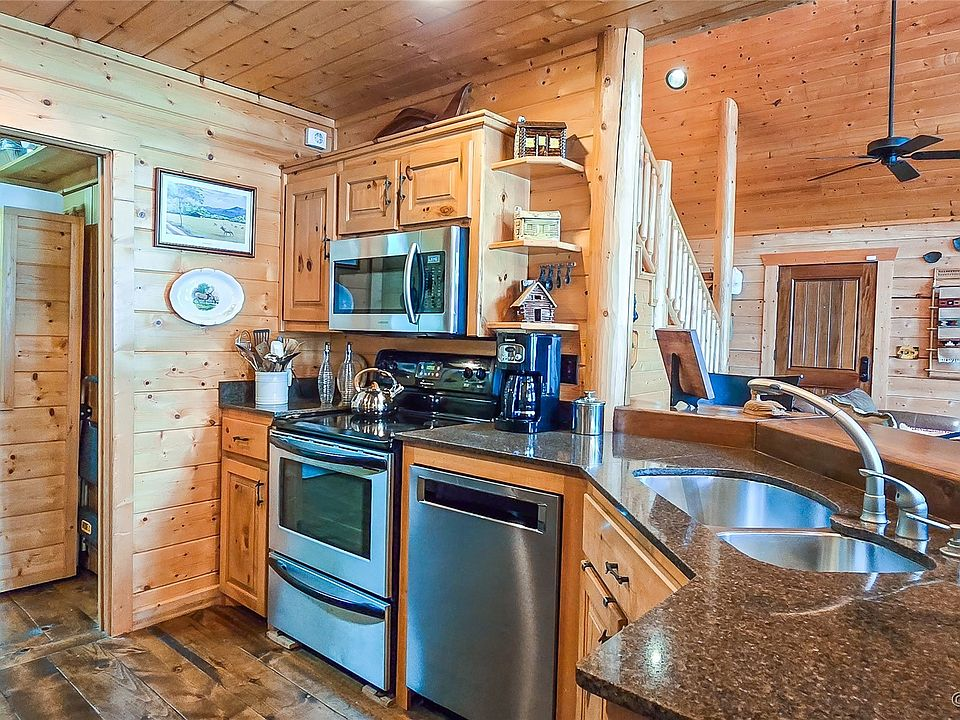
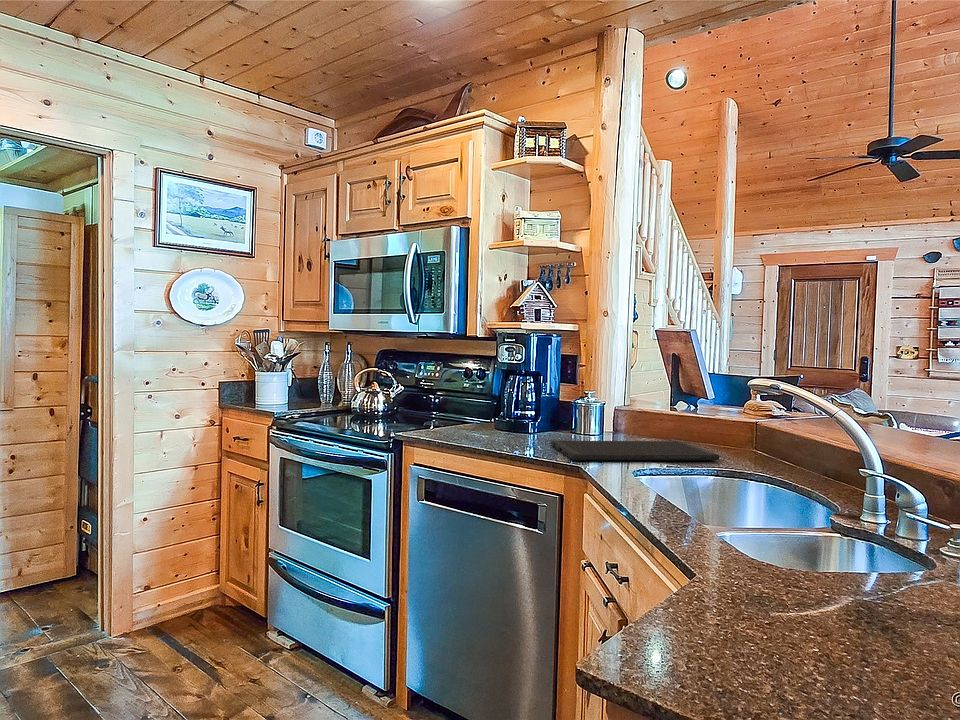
+ cutting board (631, 450)
